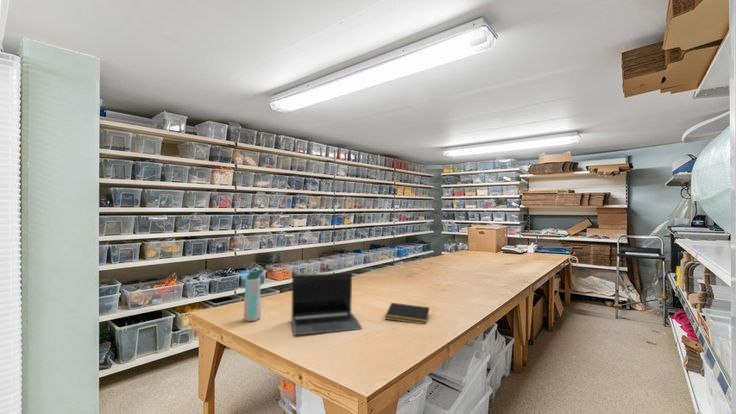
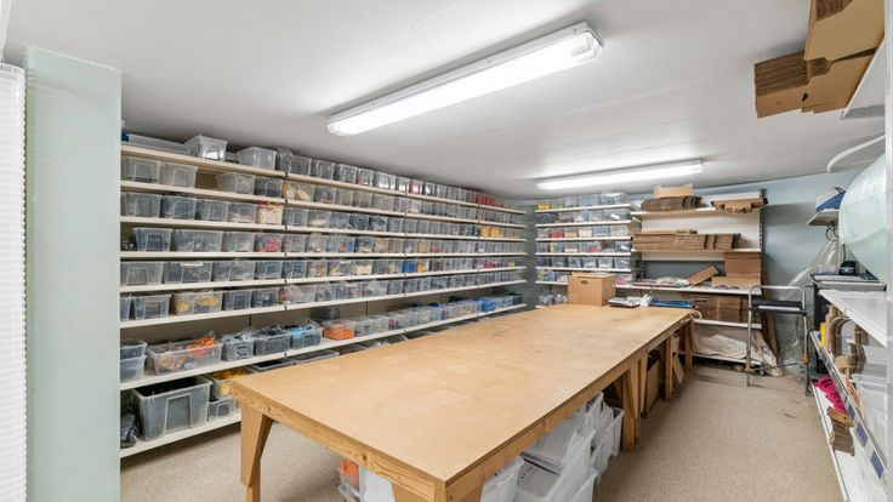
- notepad (407, 313)
- laptop (326, 301)
- water bottle (253, 294)
